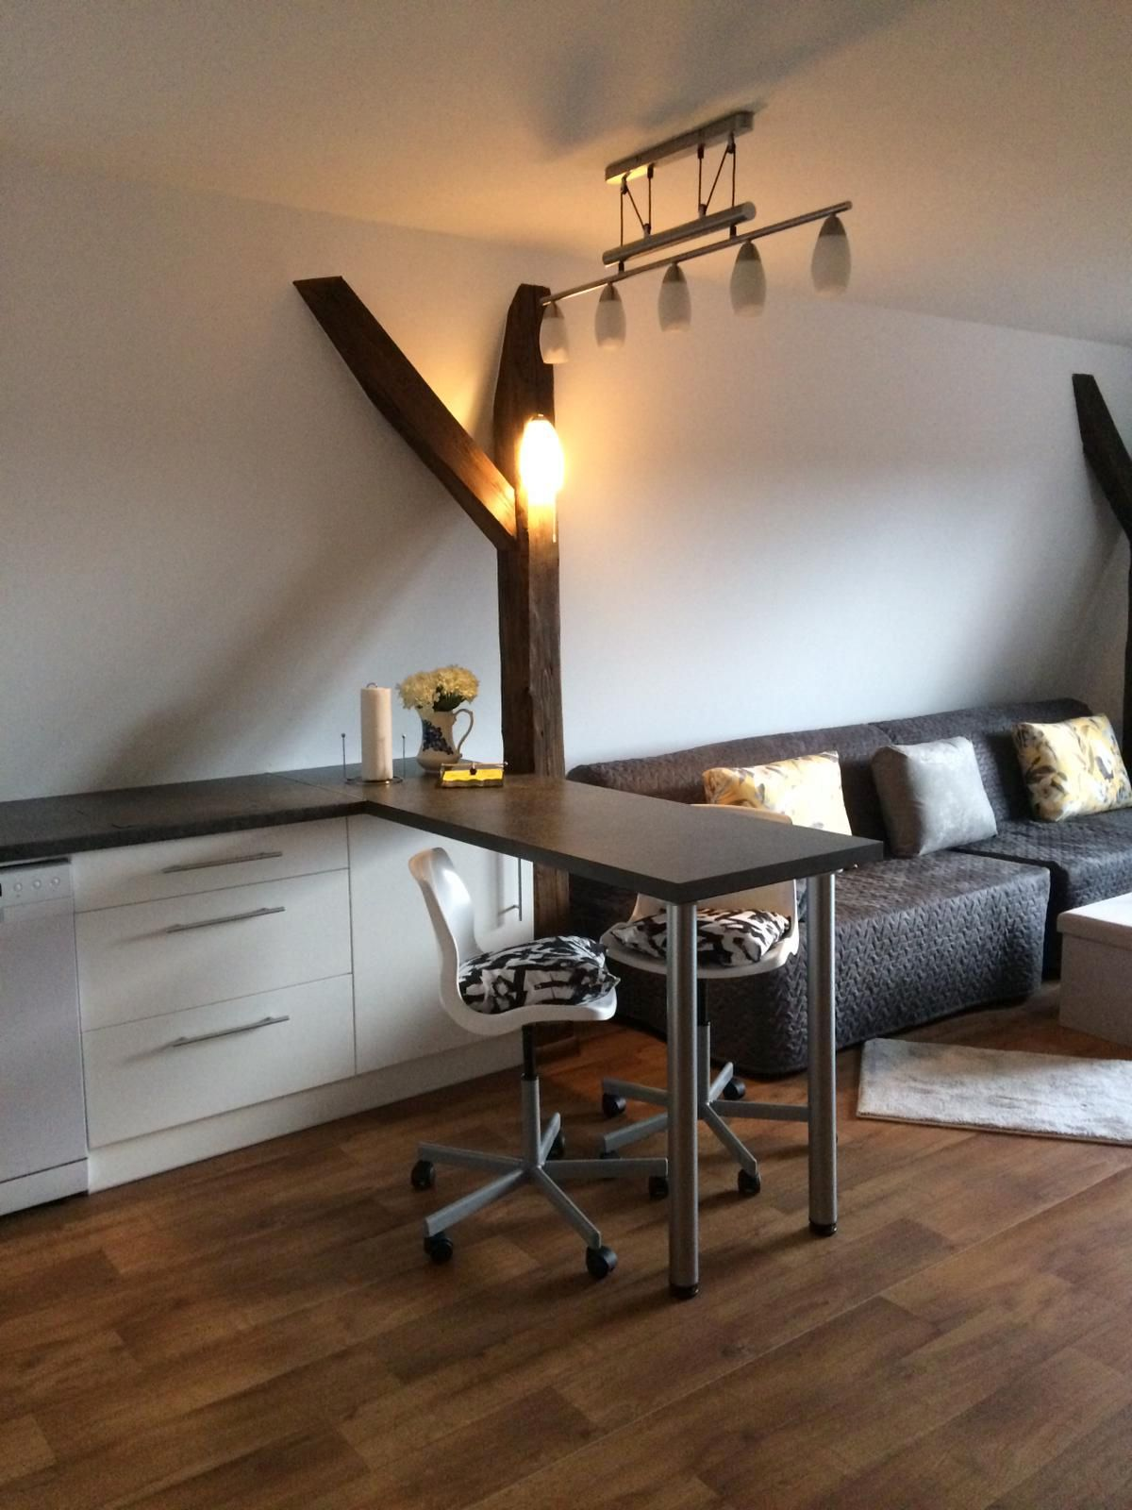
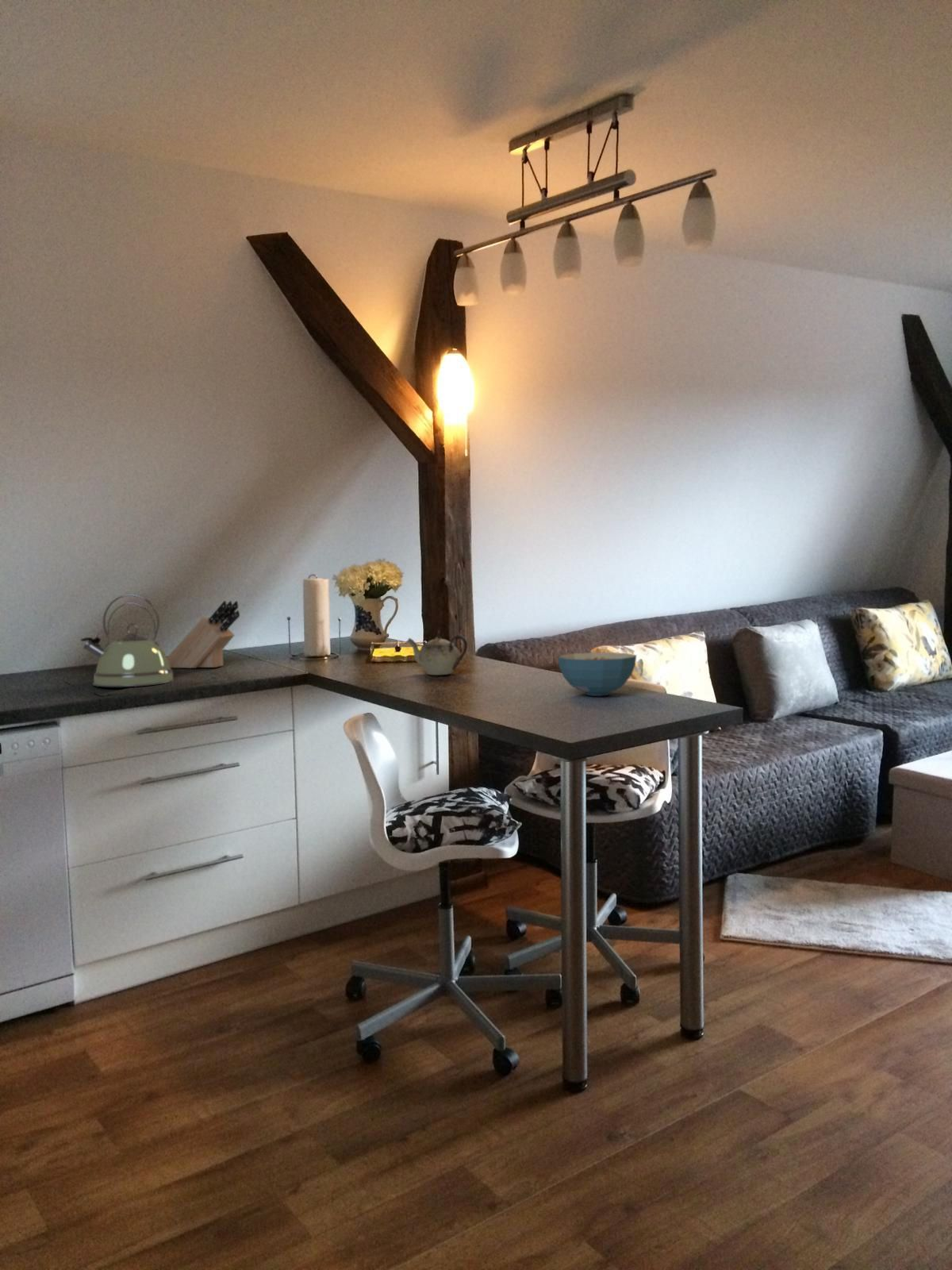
+ kettle (126, 638)
+ cereal bowl (597, 675)
+ teapot (436, 652)
+ knife block (202, 633)
